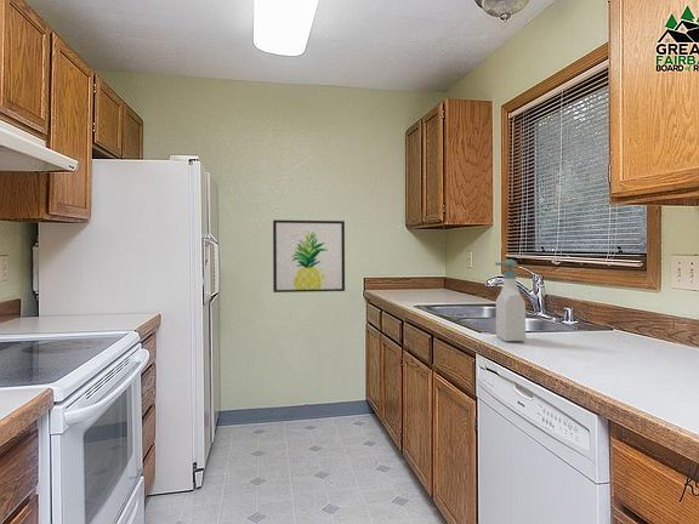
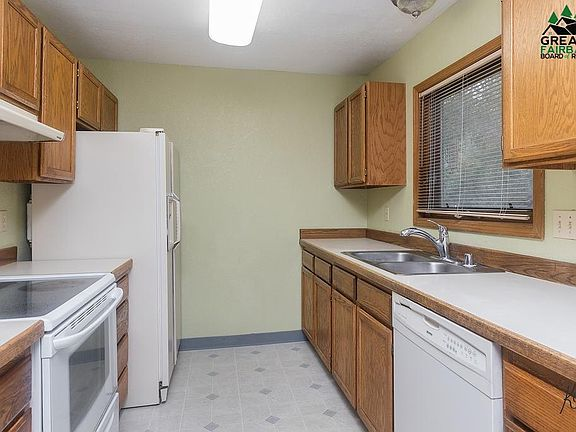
- soap bottle (507, 298)
- wall art (308, 256)
